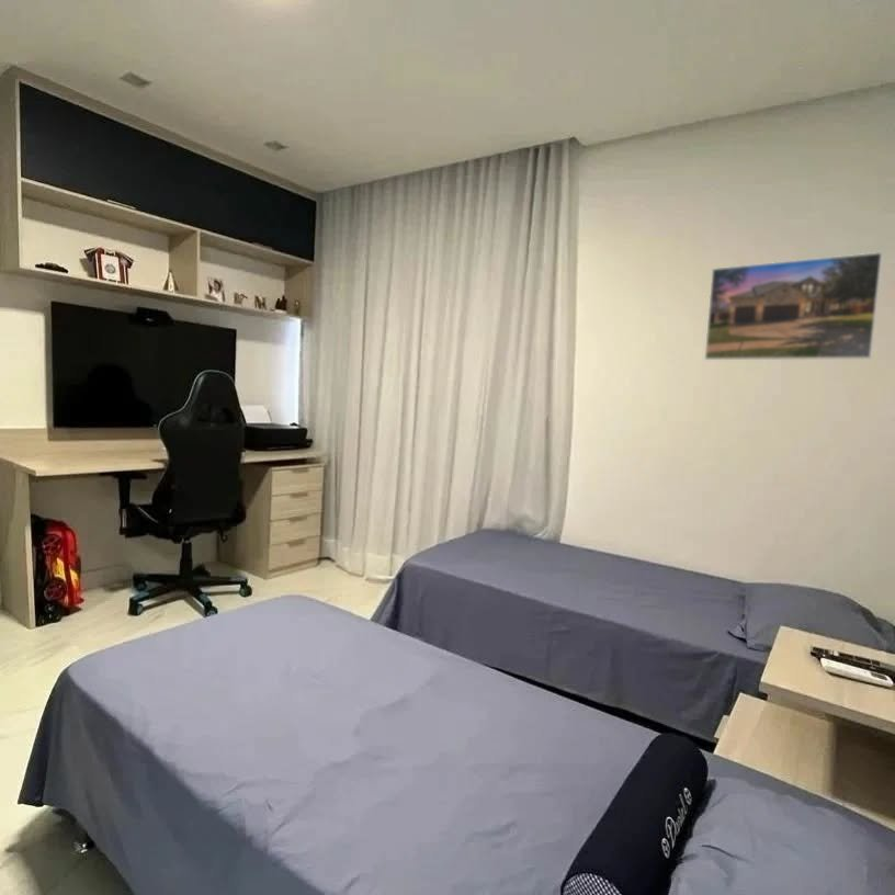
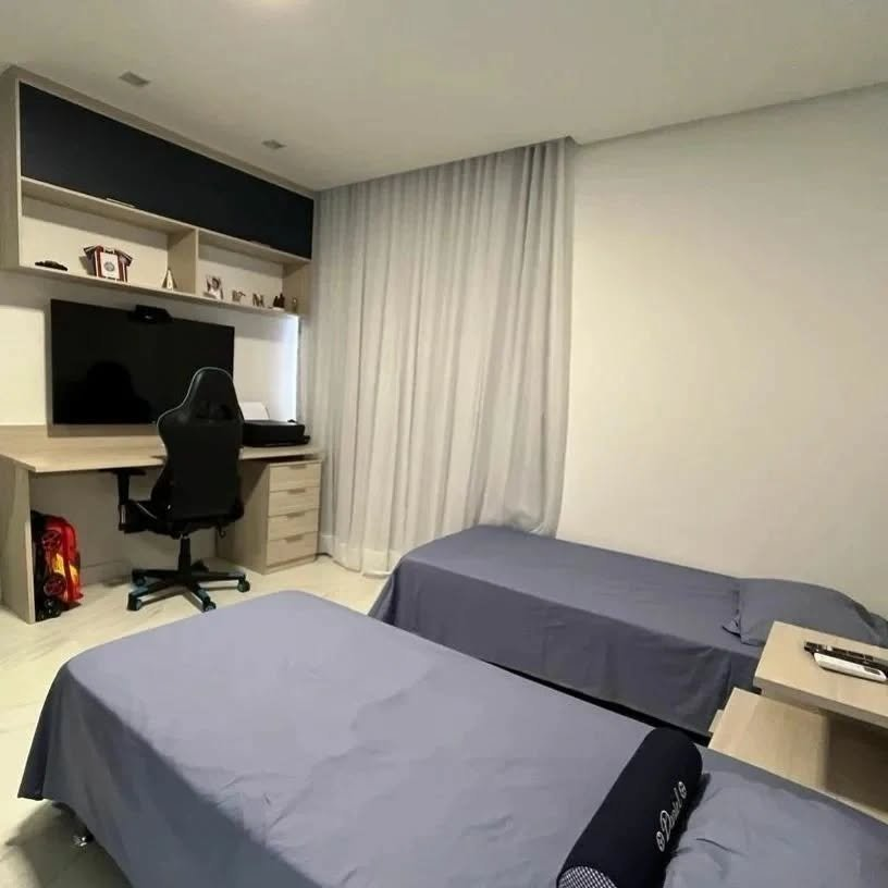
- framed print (785, 310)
